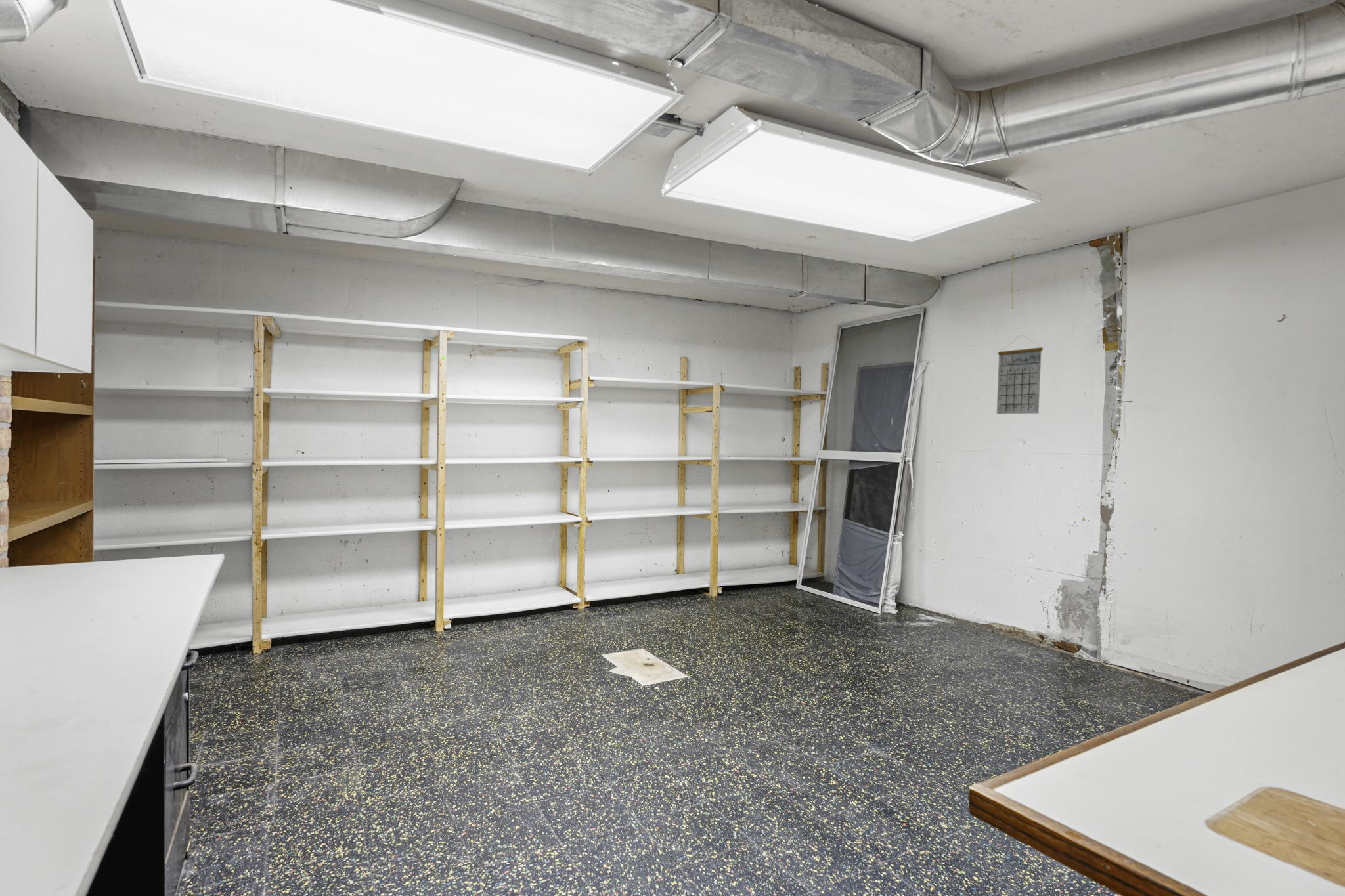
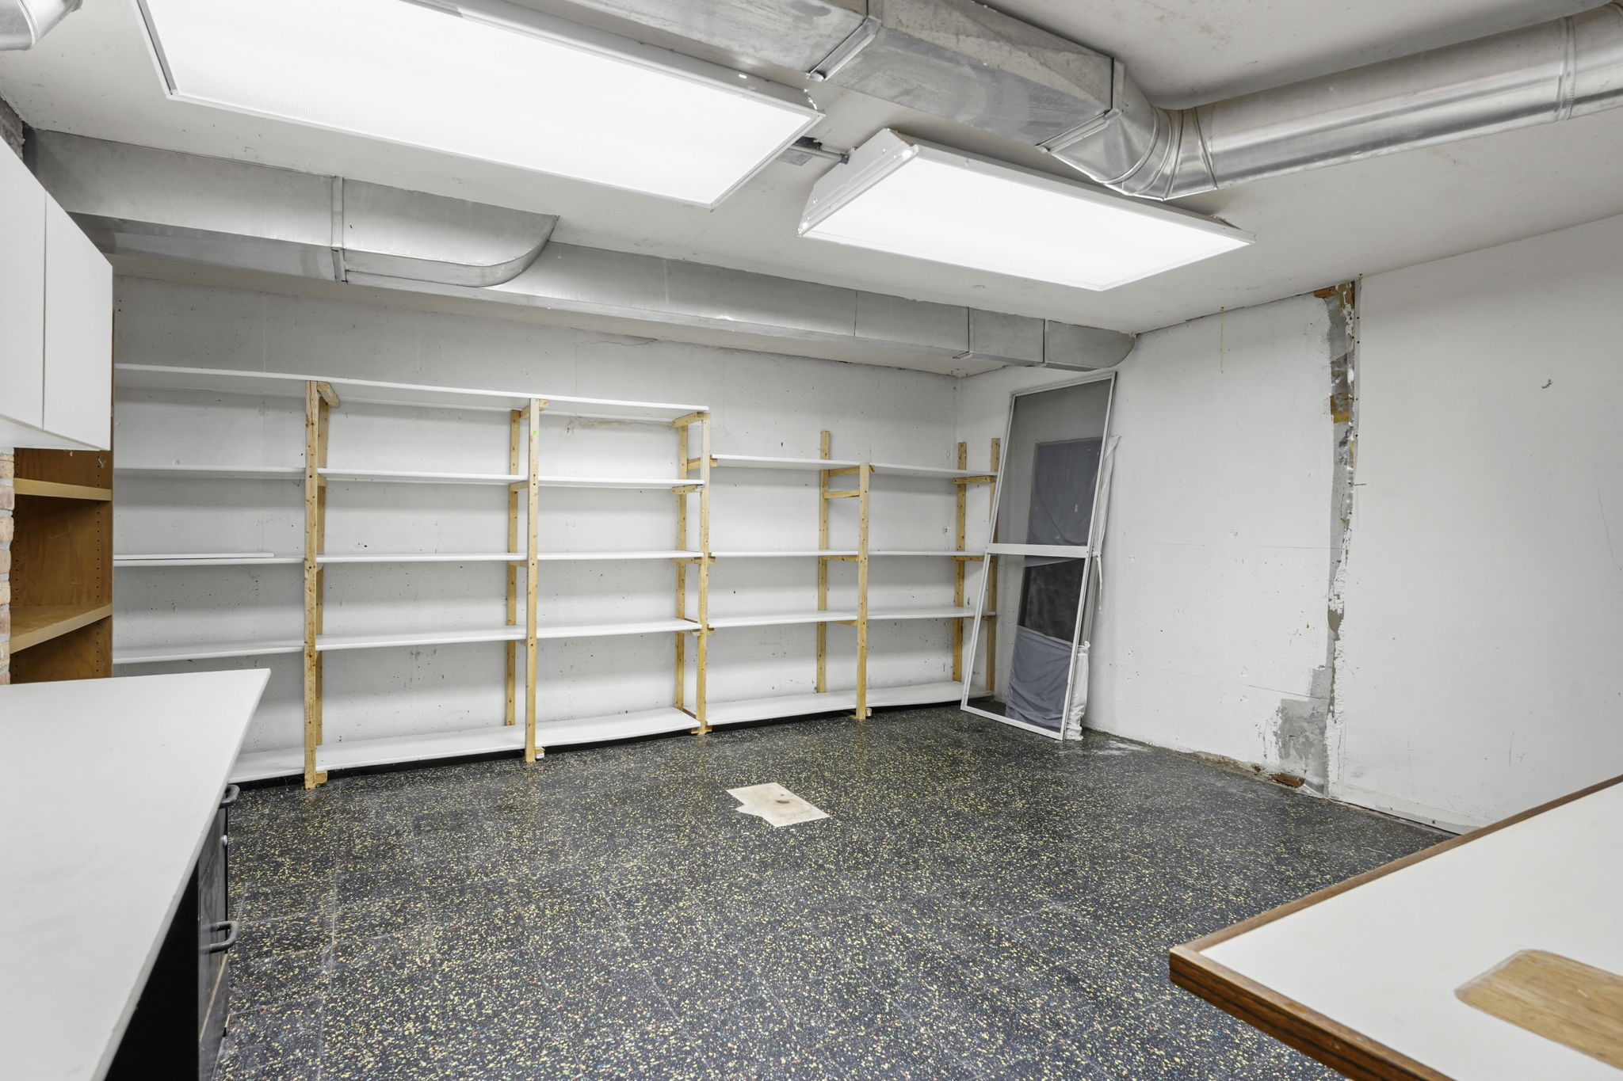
- calendar (1019, 373)
